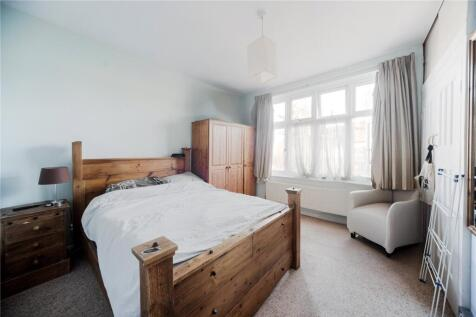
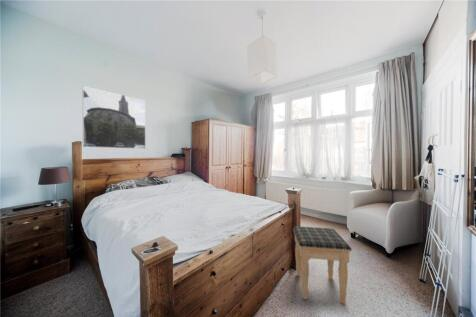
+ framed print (117, 121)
+ footstool (318, 258)
